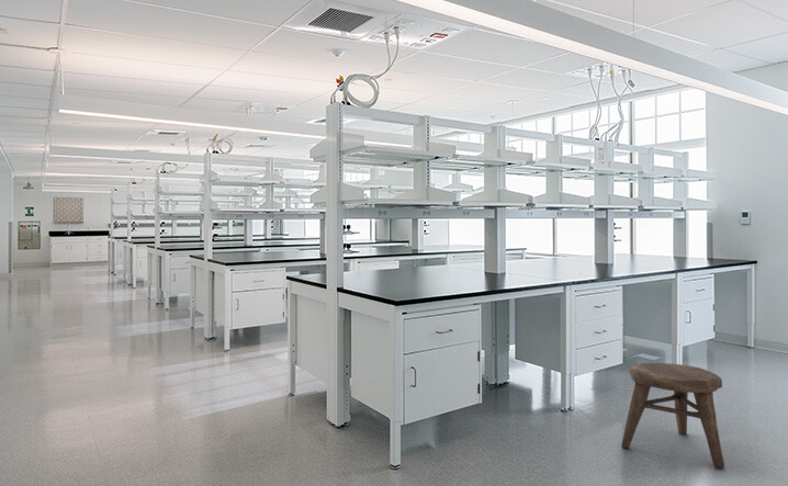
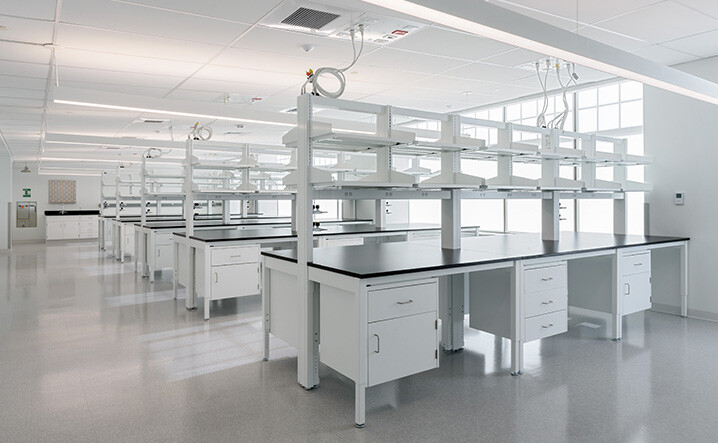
- stool (677, 410)
